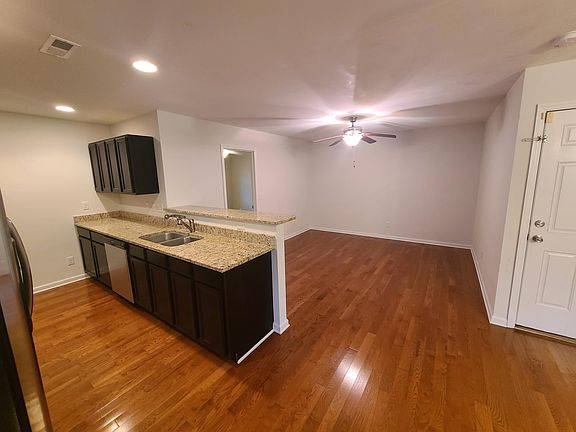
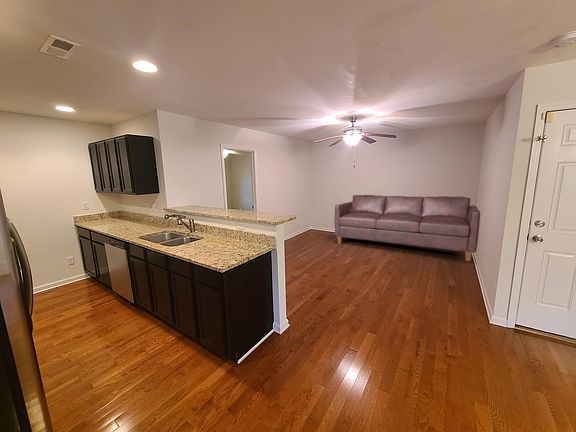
+ sofa (400, 221)
